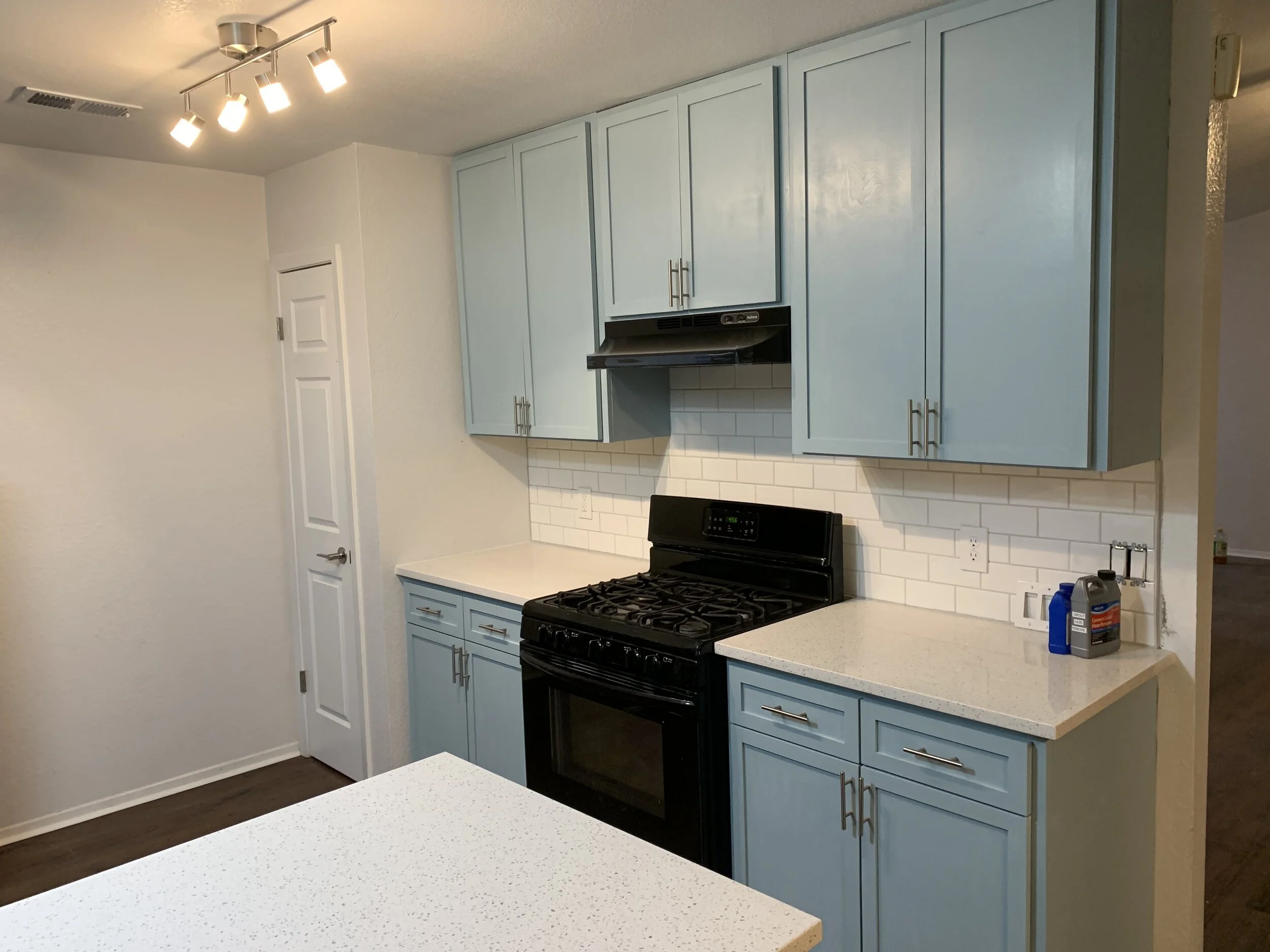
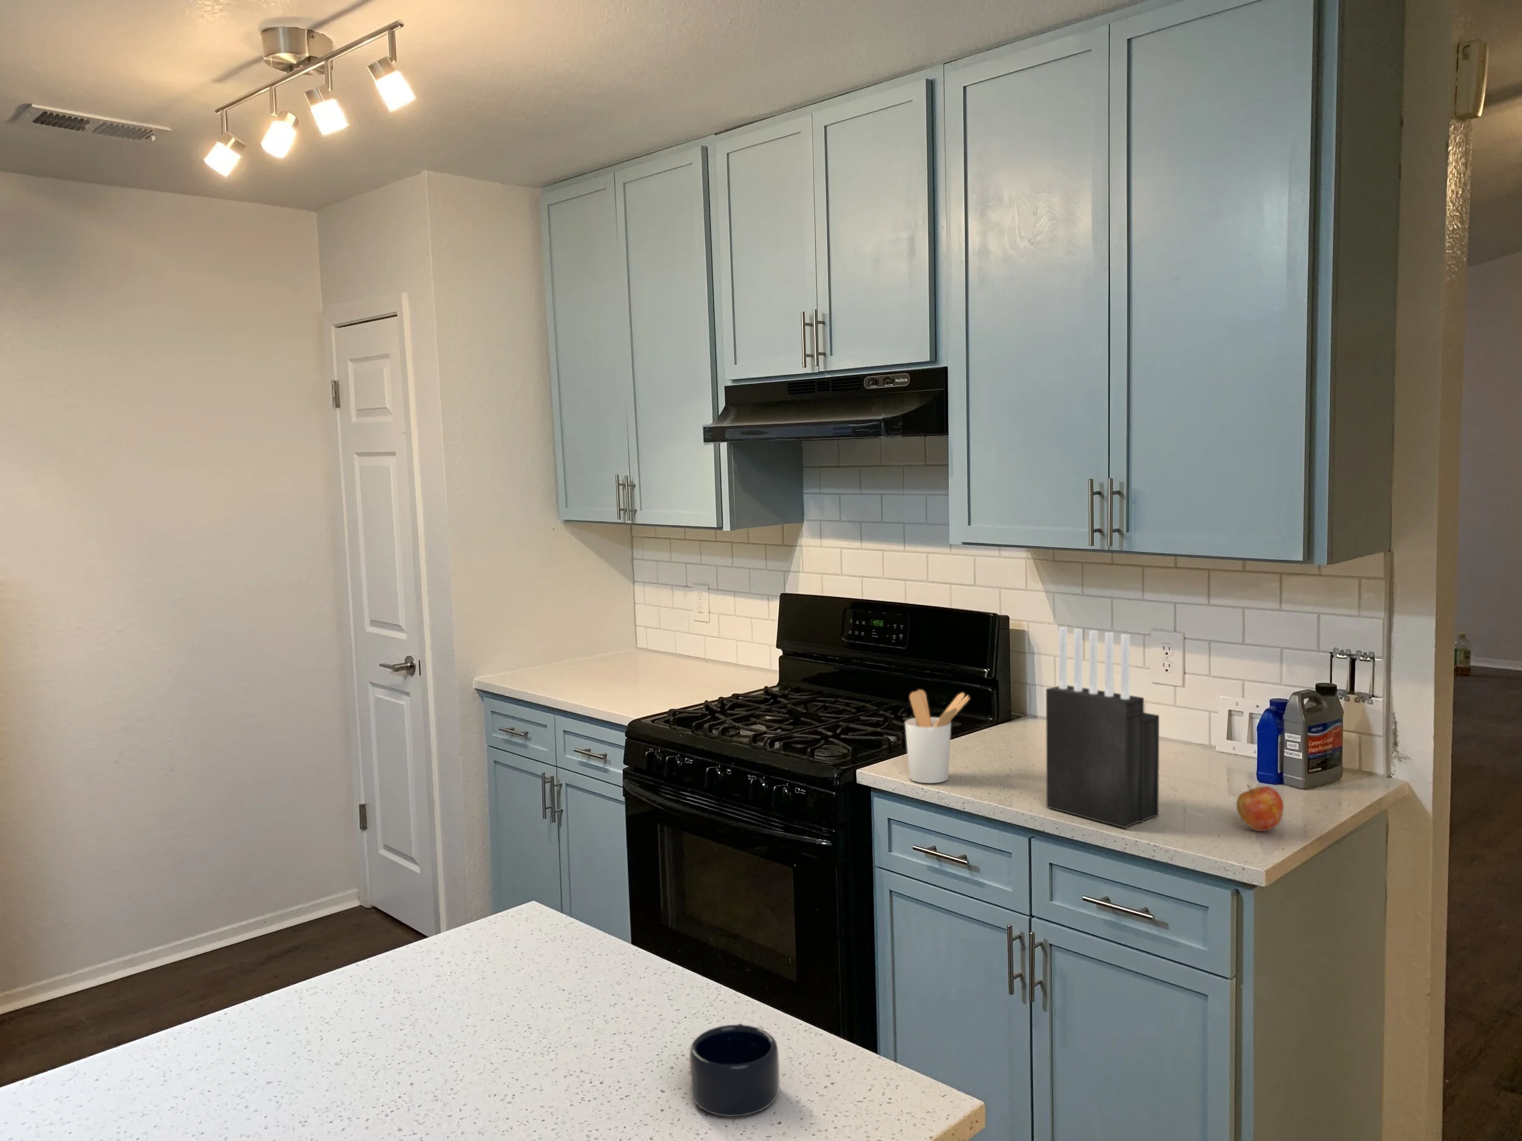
+ knife block (1105, 720)
+ utensil holder (938, 735)
+ mug (736, 1065)
+ apple (1260, 808)
